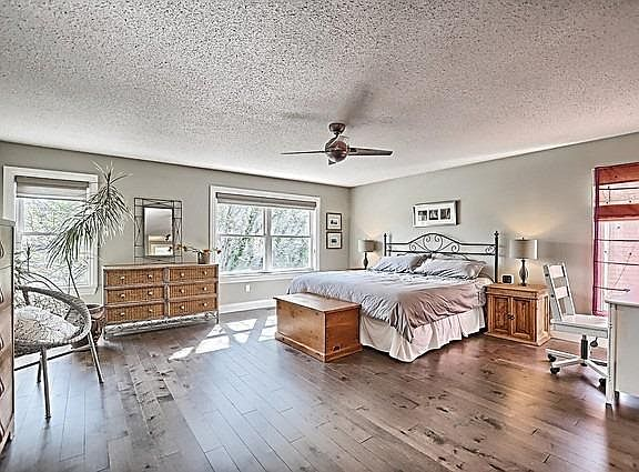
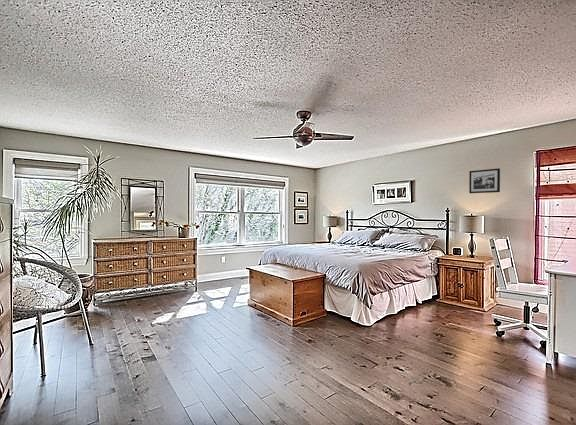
+ picture frame (484, 181)
